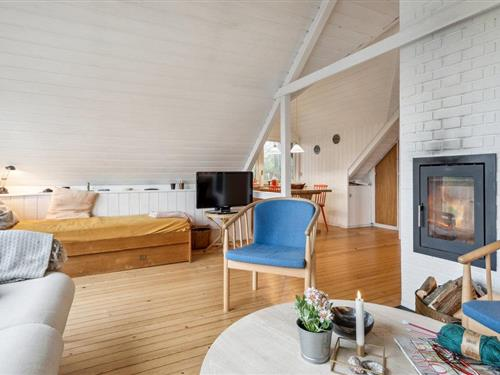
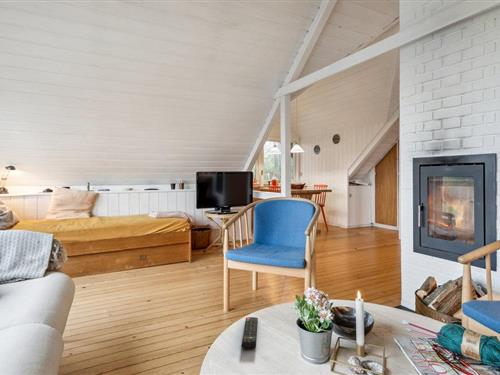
+ remote control (250, 331)
